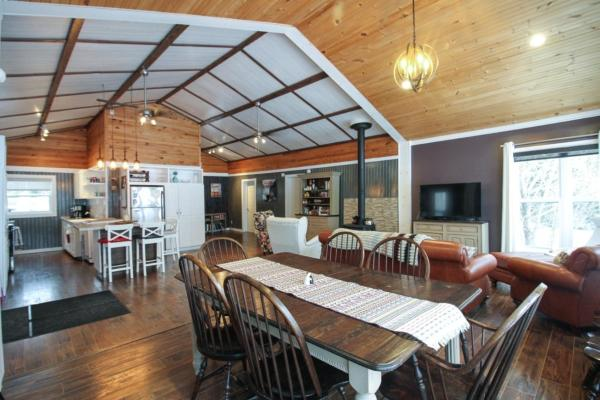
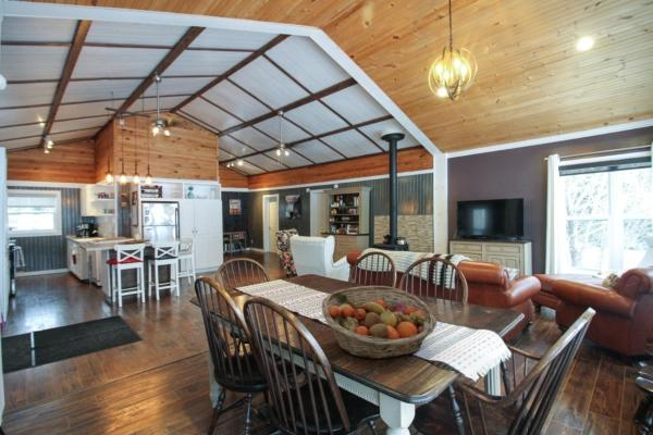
+ fruit basket (378, 319)
